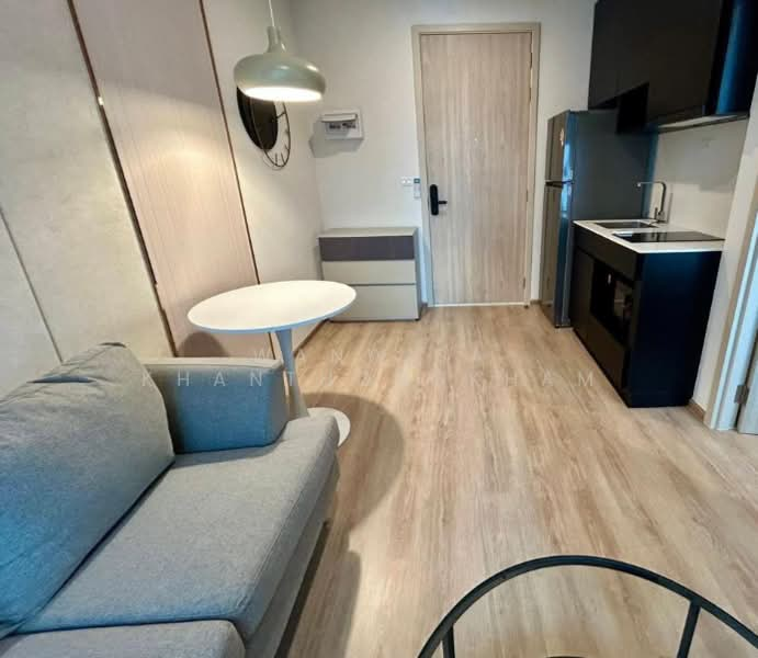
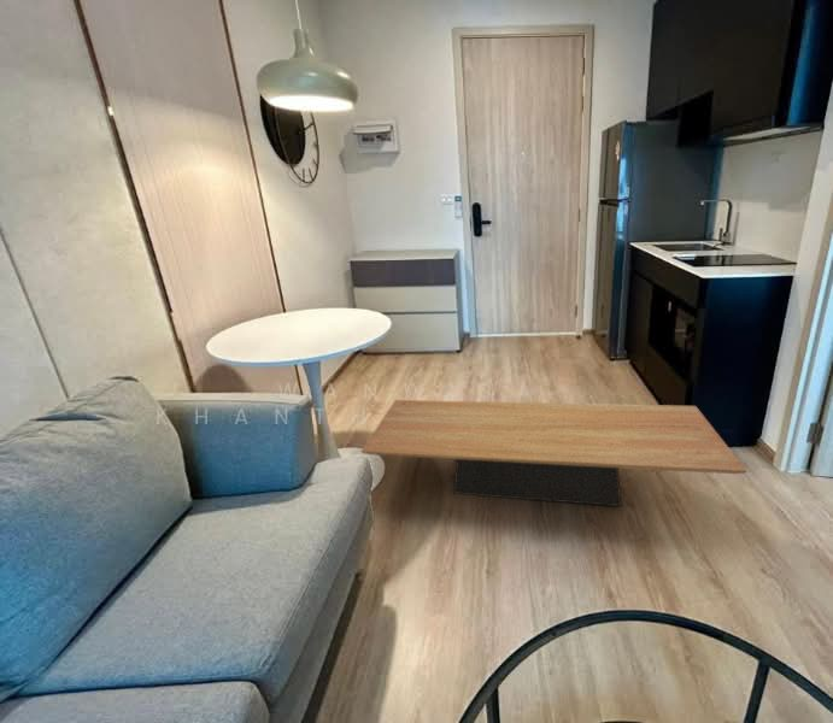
+ coffee table (533, 457)
